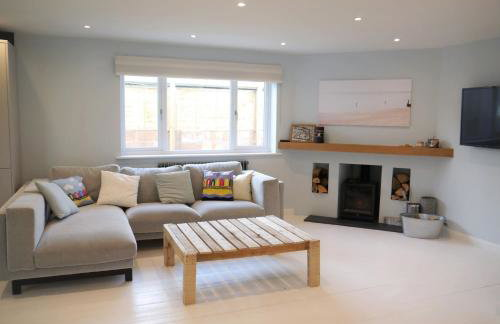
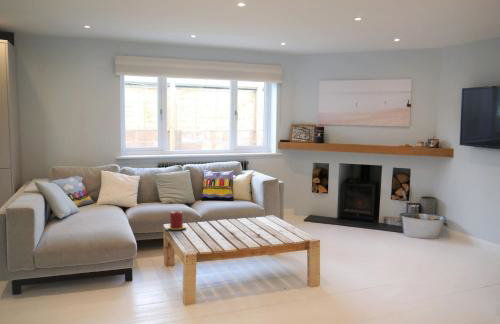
+ candle (176, 220)
